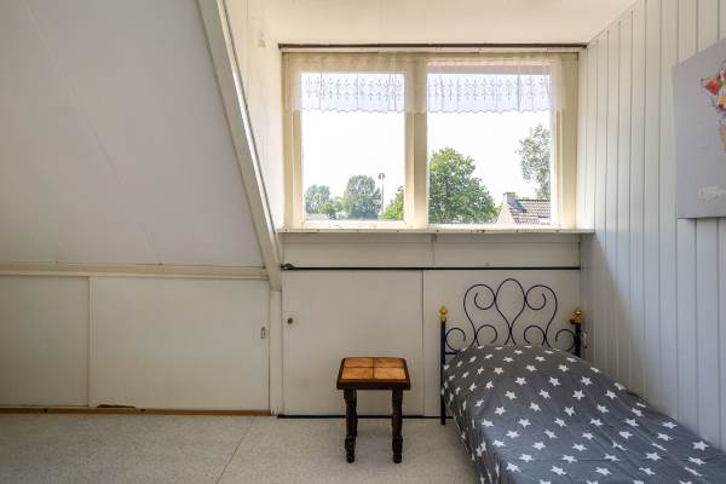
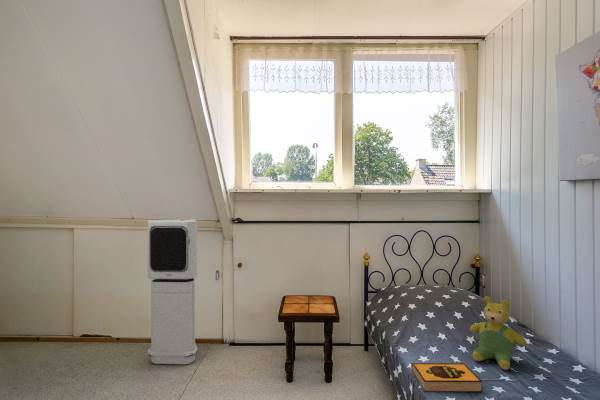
+ hardback book (444, 375)
+ teddy bear (494, 329)
+ air purifier (179, 286)
